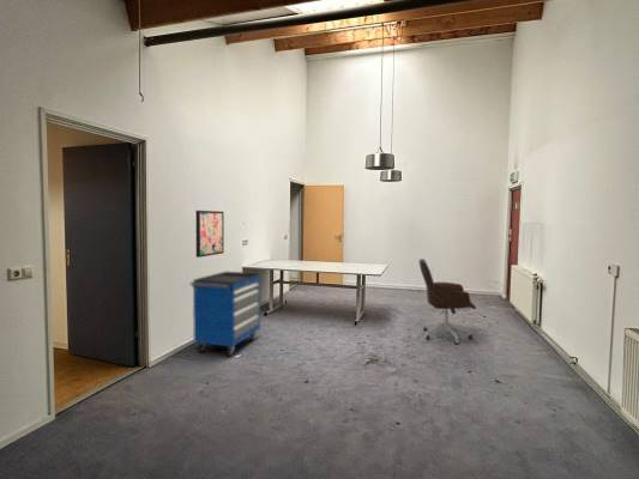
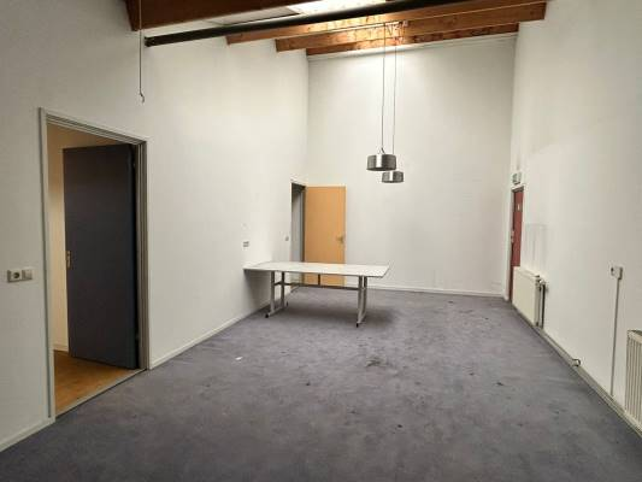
- wall art (210, 232)
- office chair (445, 298)
- storage cabinet (227, 311)
